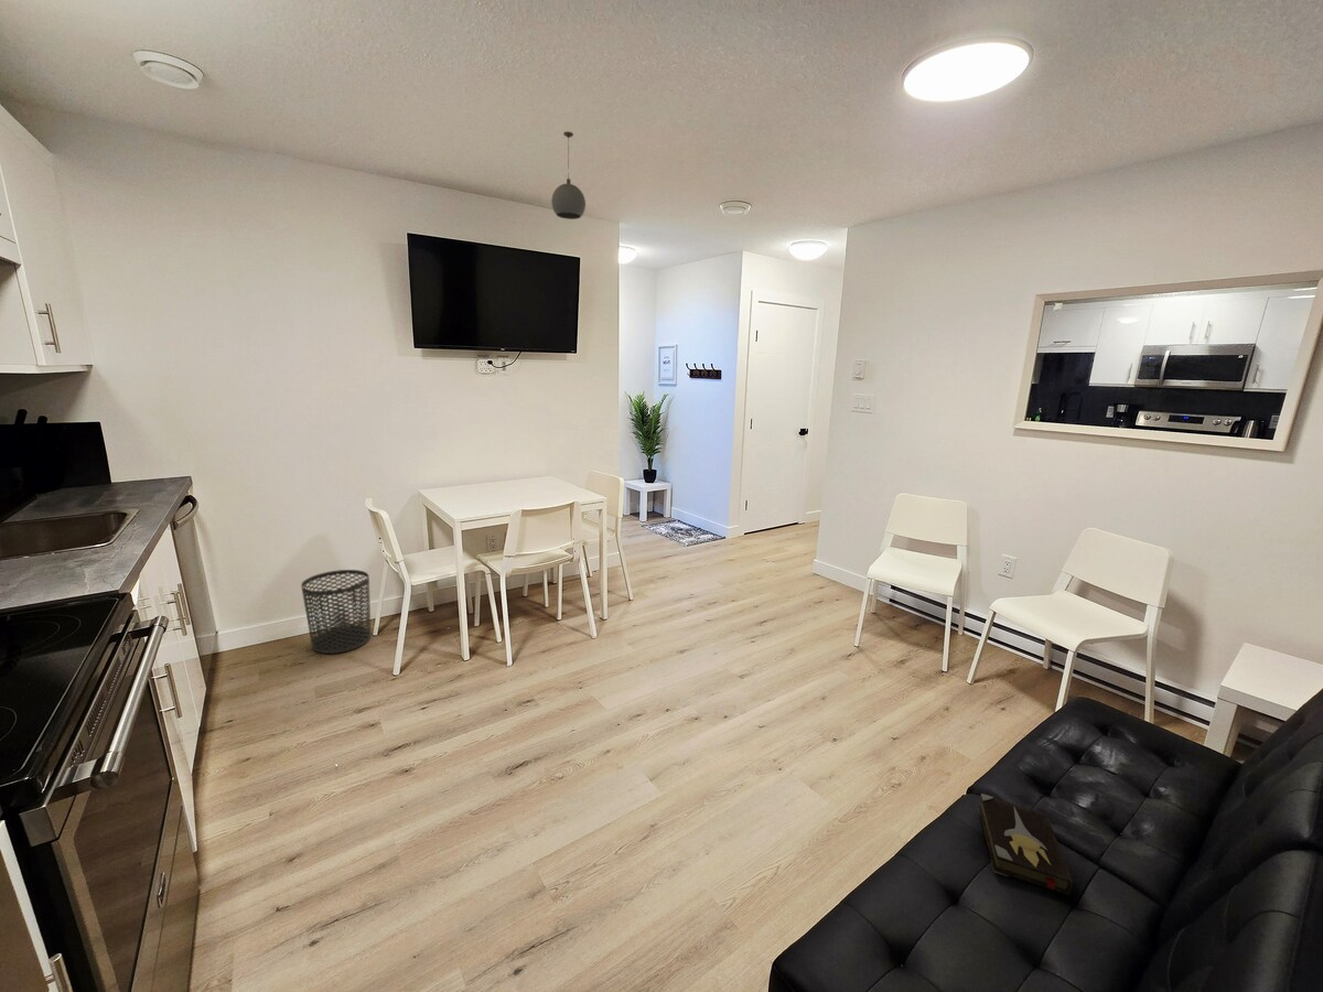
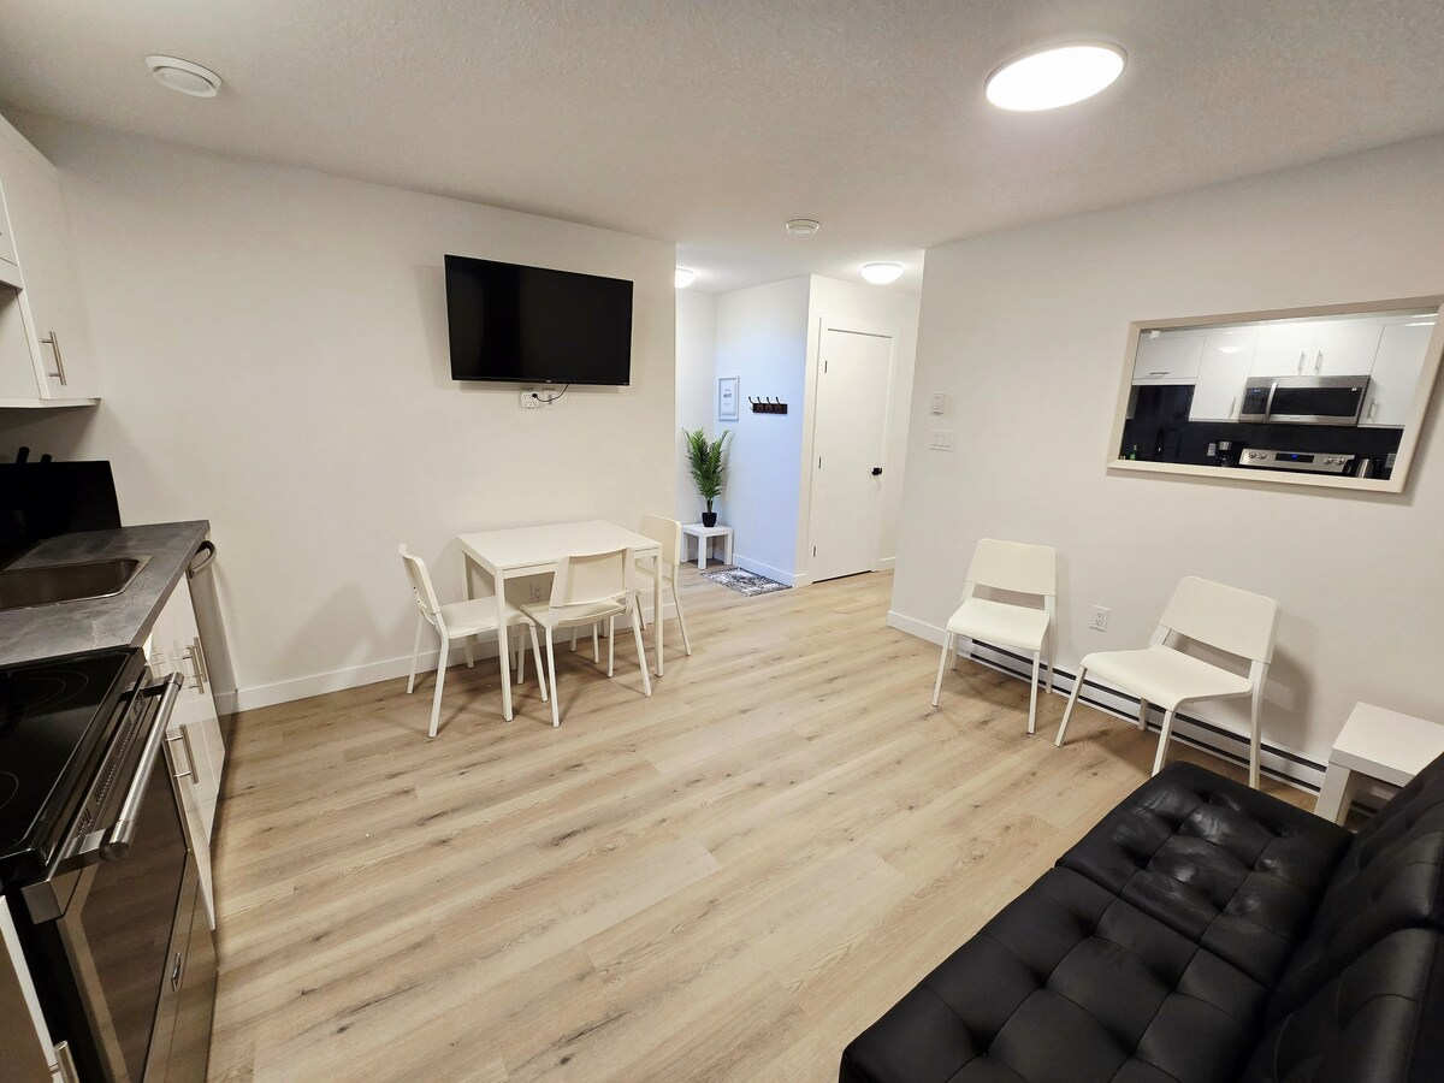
- pendant light (568, 174)
- waste bin (338, 611)
- hardback book (1021, 839)
